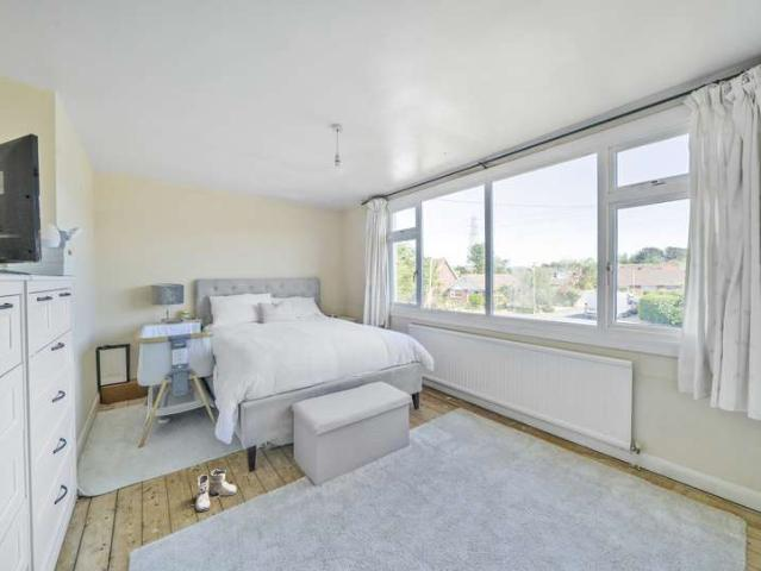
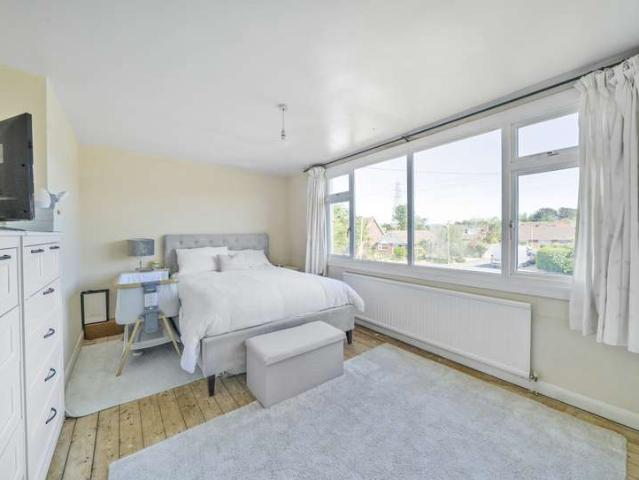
- boots (212, 487)
